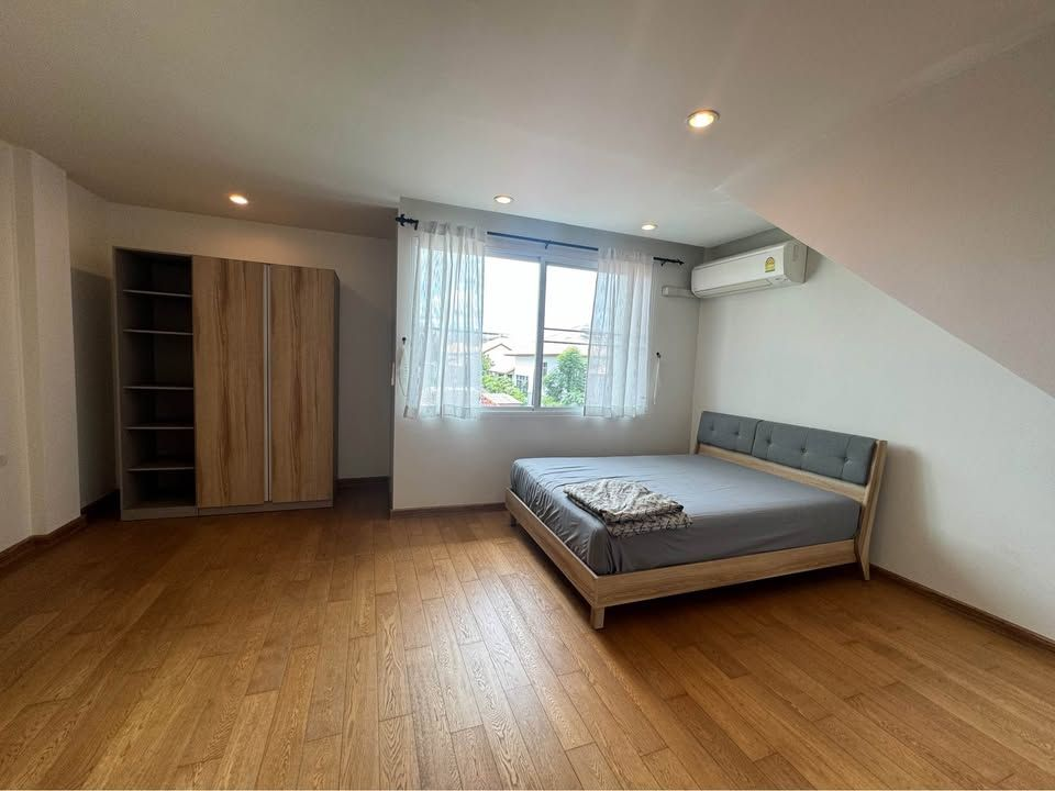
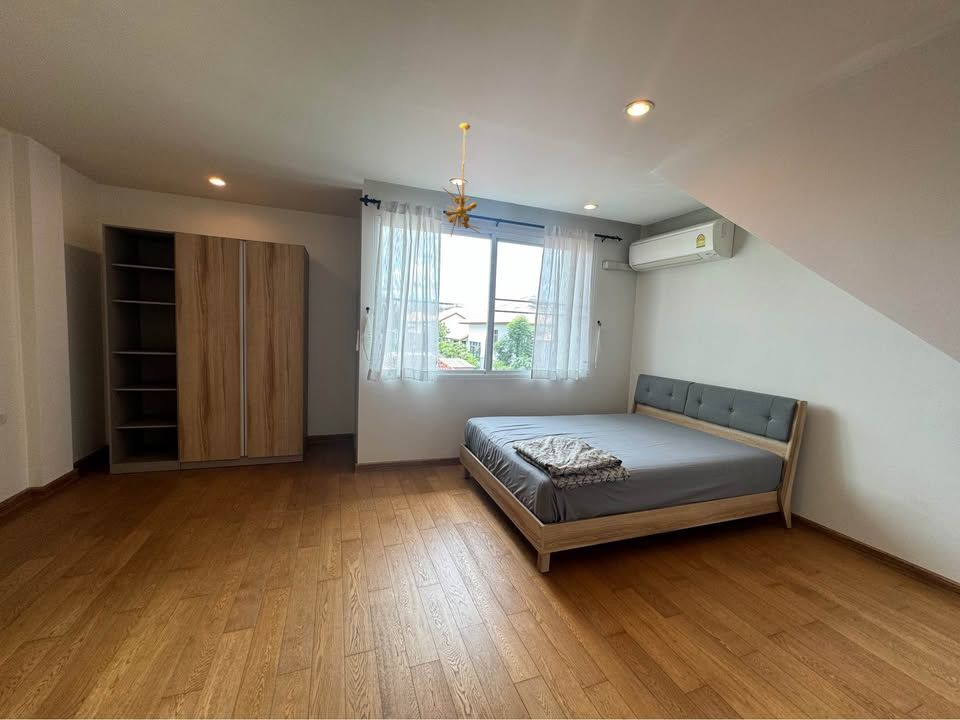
+ chandelier (463, 182)
